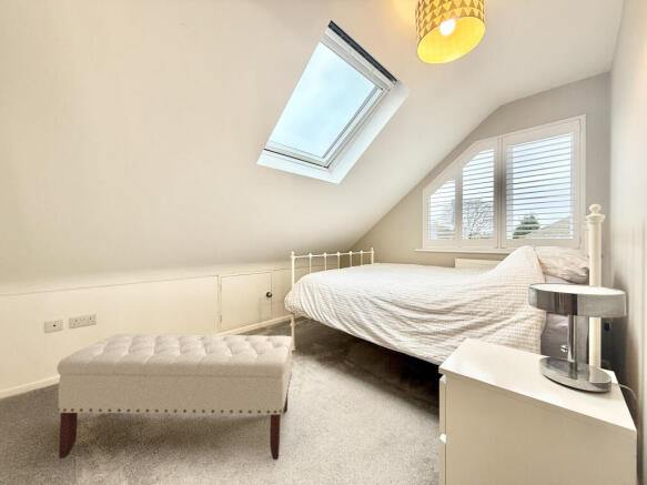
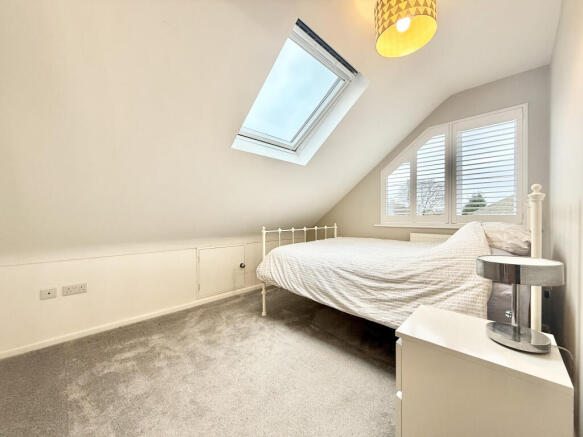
- bench (190, 387)
